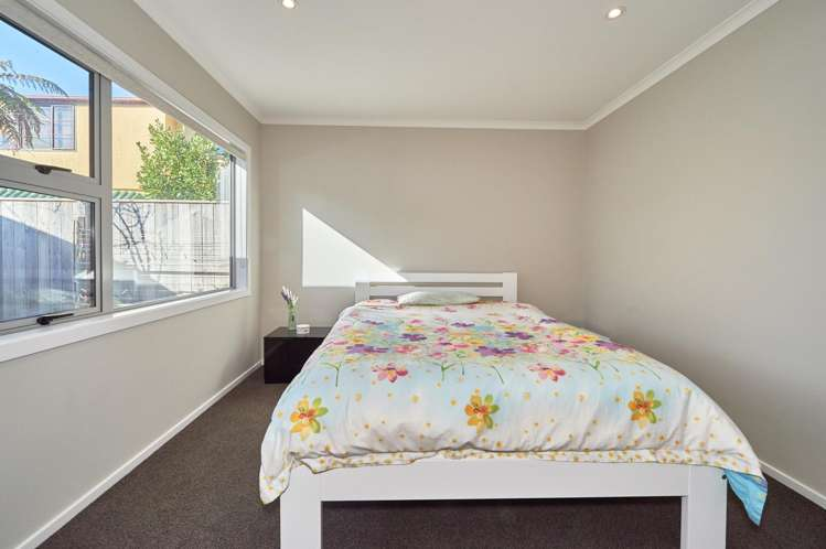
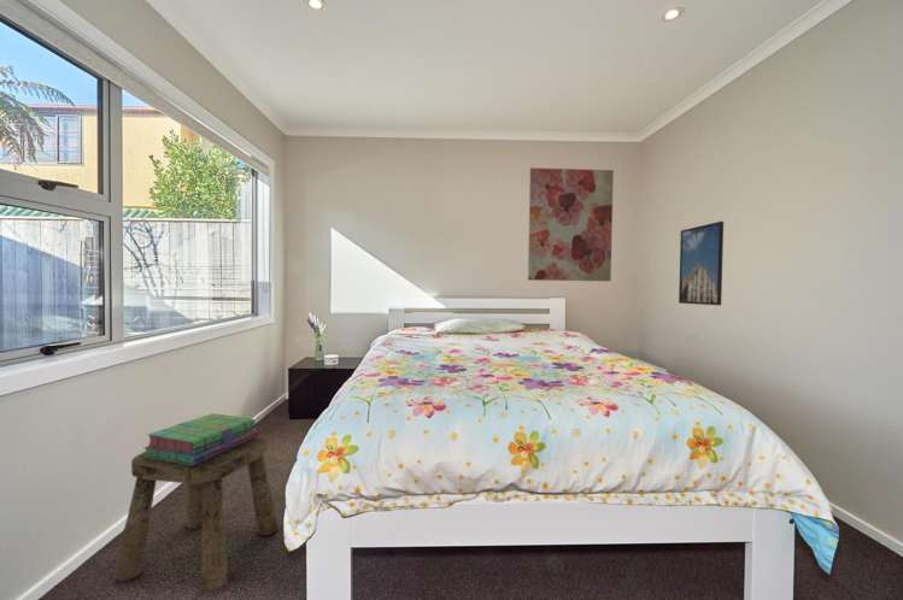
+ wall art (570, 224)
+ stack of books (204, 435)
+ stool (204, 499)
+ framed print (699, 265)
